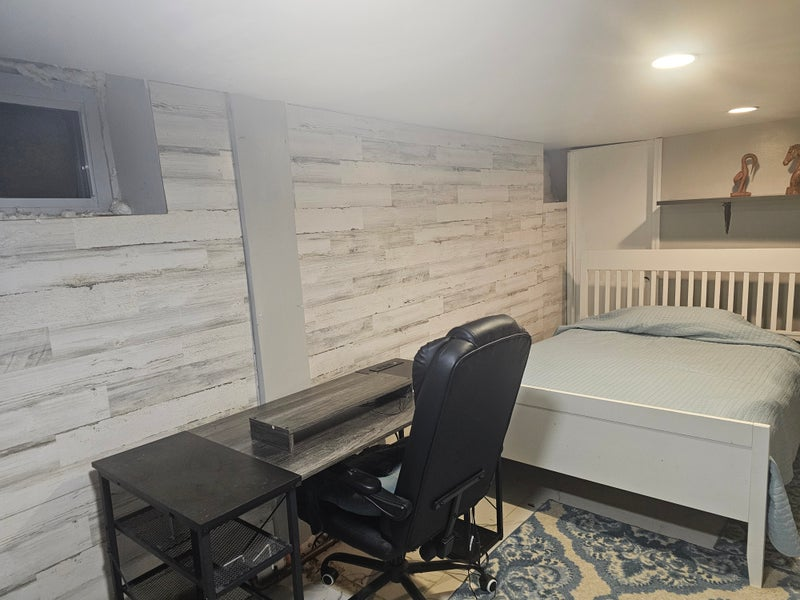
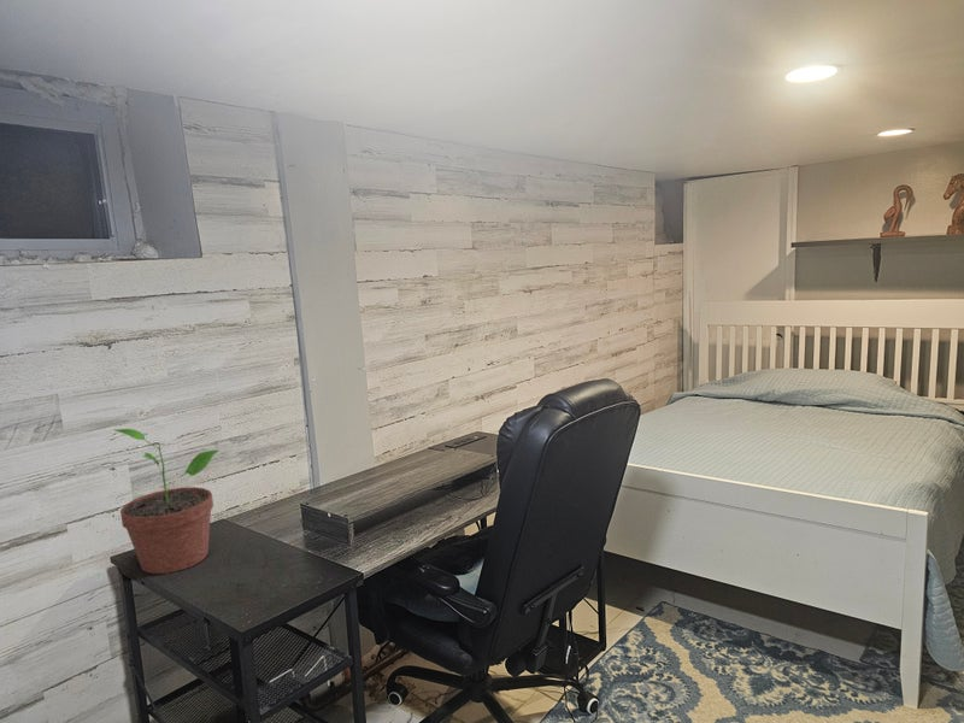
+ potted plant (165, 493)
